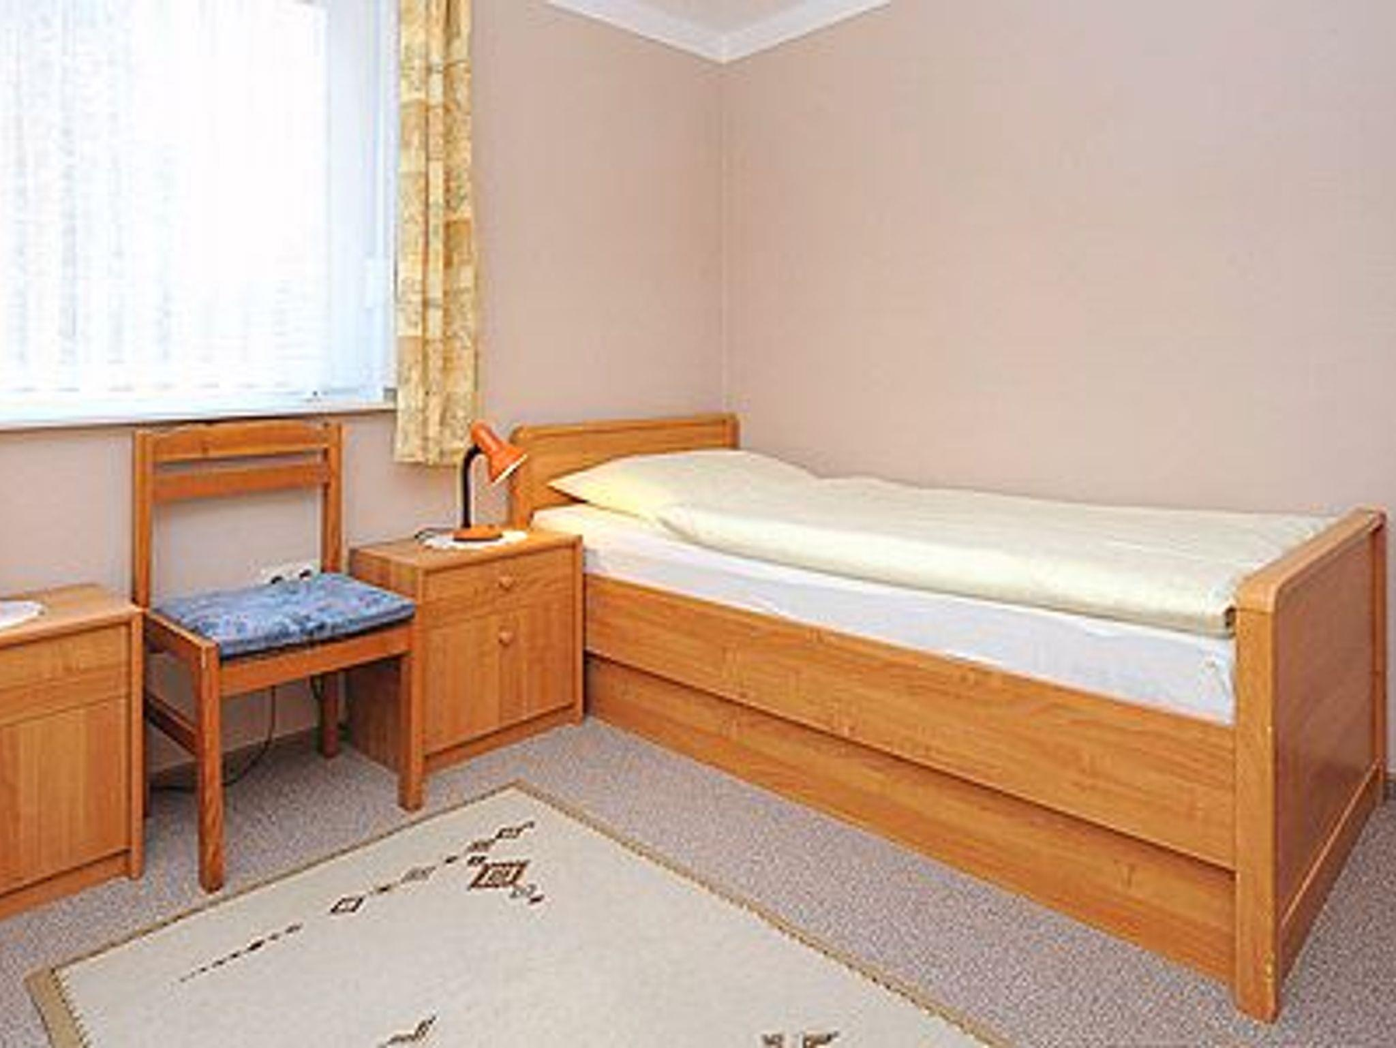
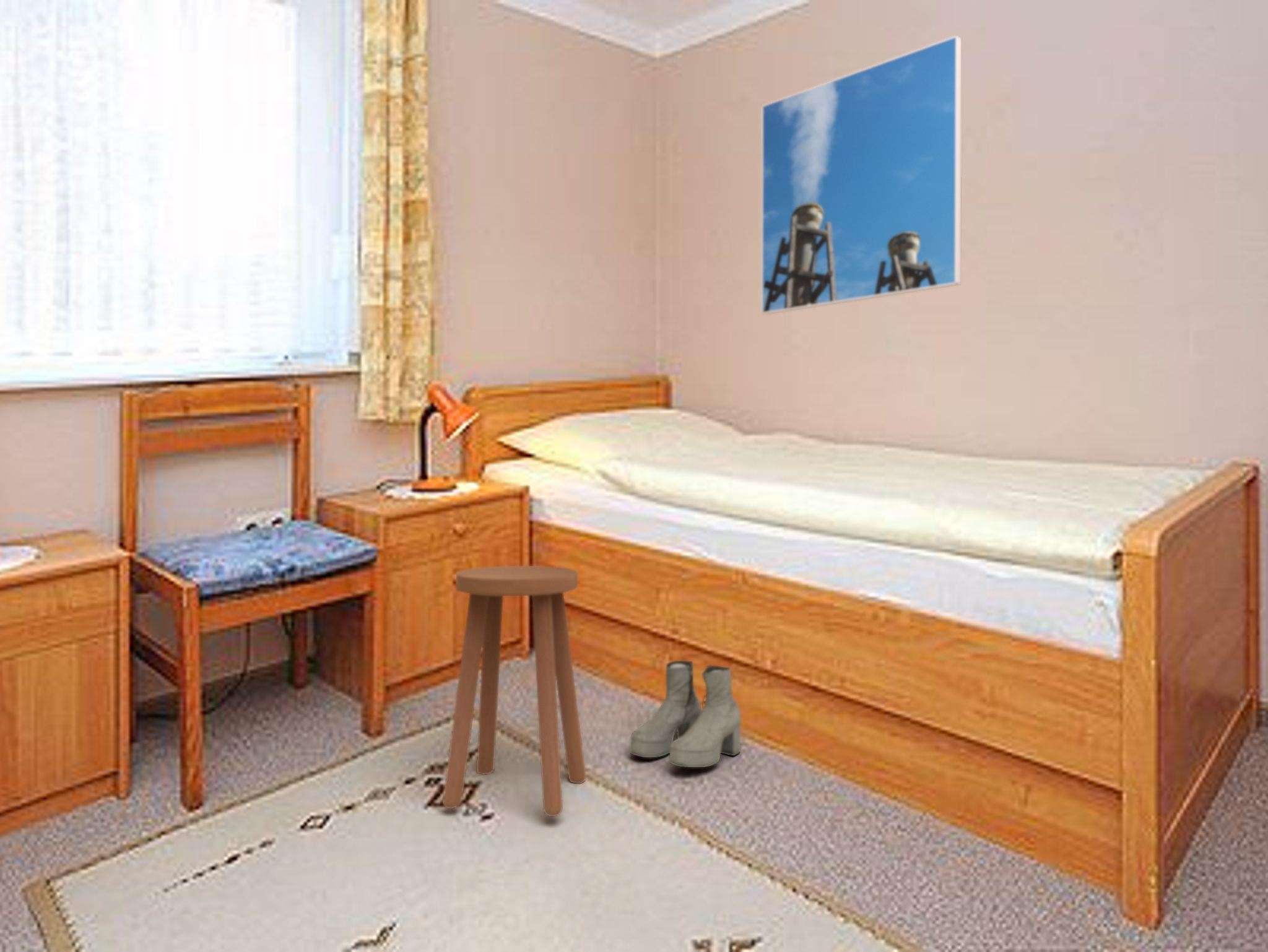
+ stool (498, 682)
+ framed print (853, 188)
+ boots (687, 711)
